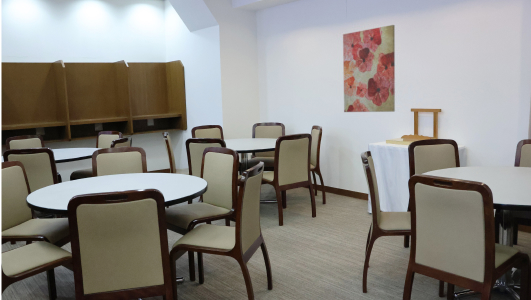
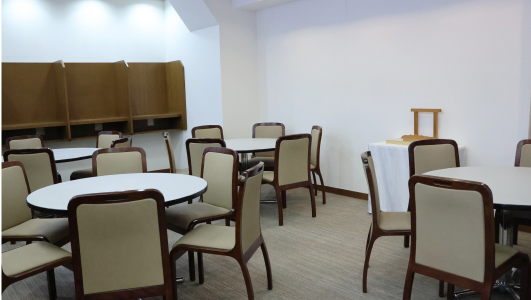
- wall art (367, 71)
